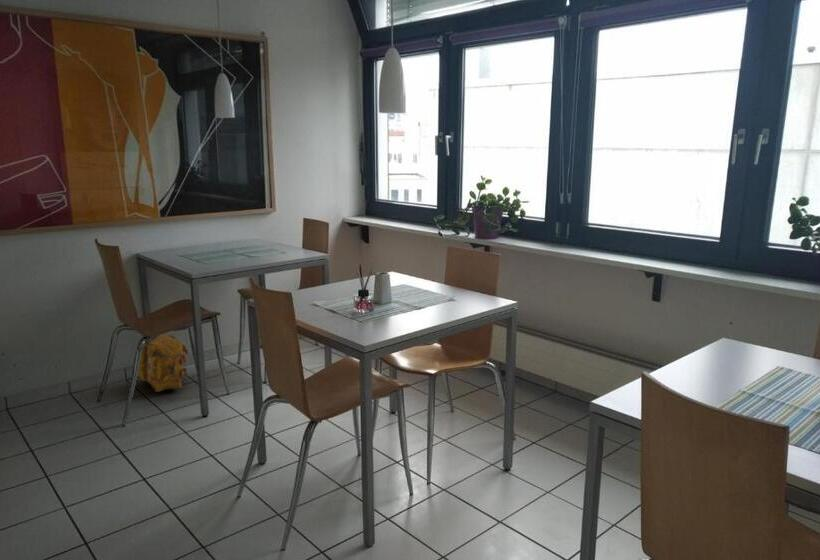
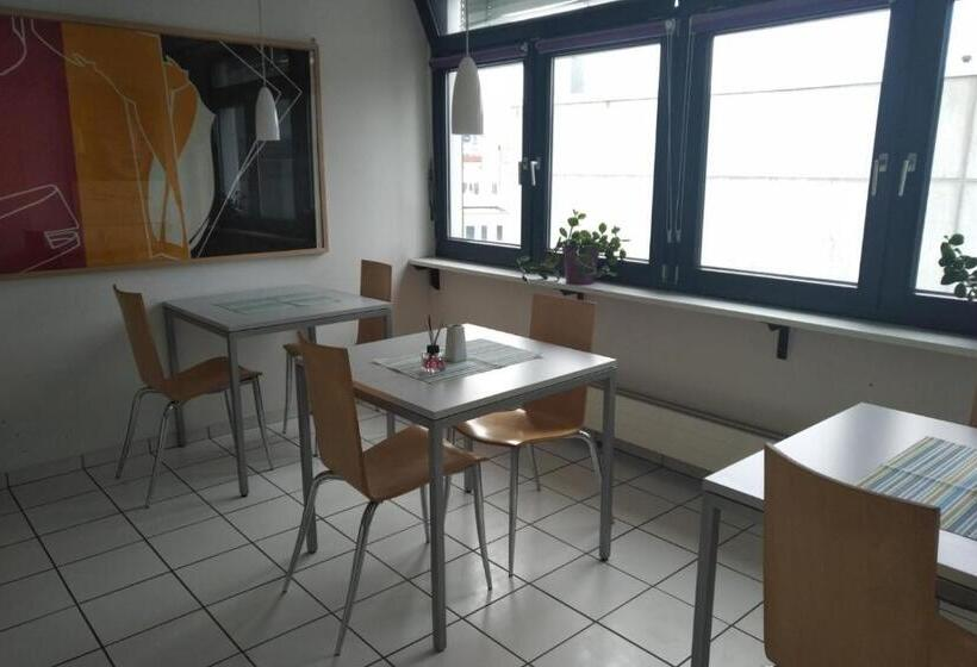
- backpack (165, 362)
